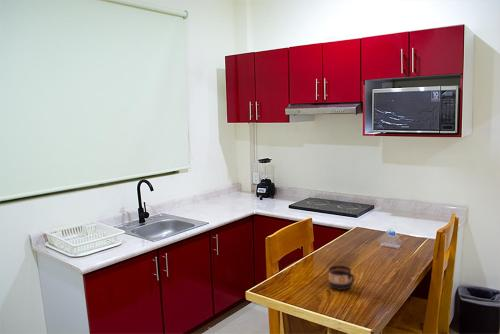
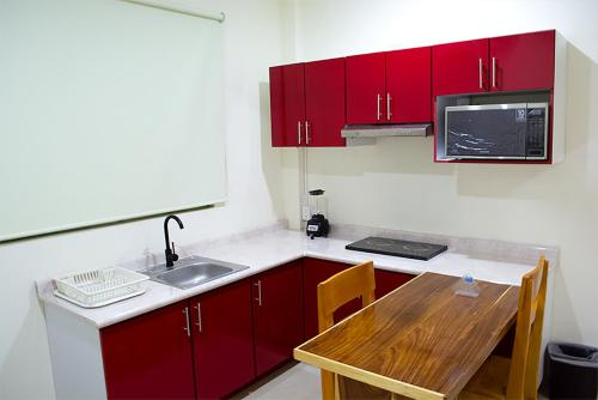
- cup (340, 278)
